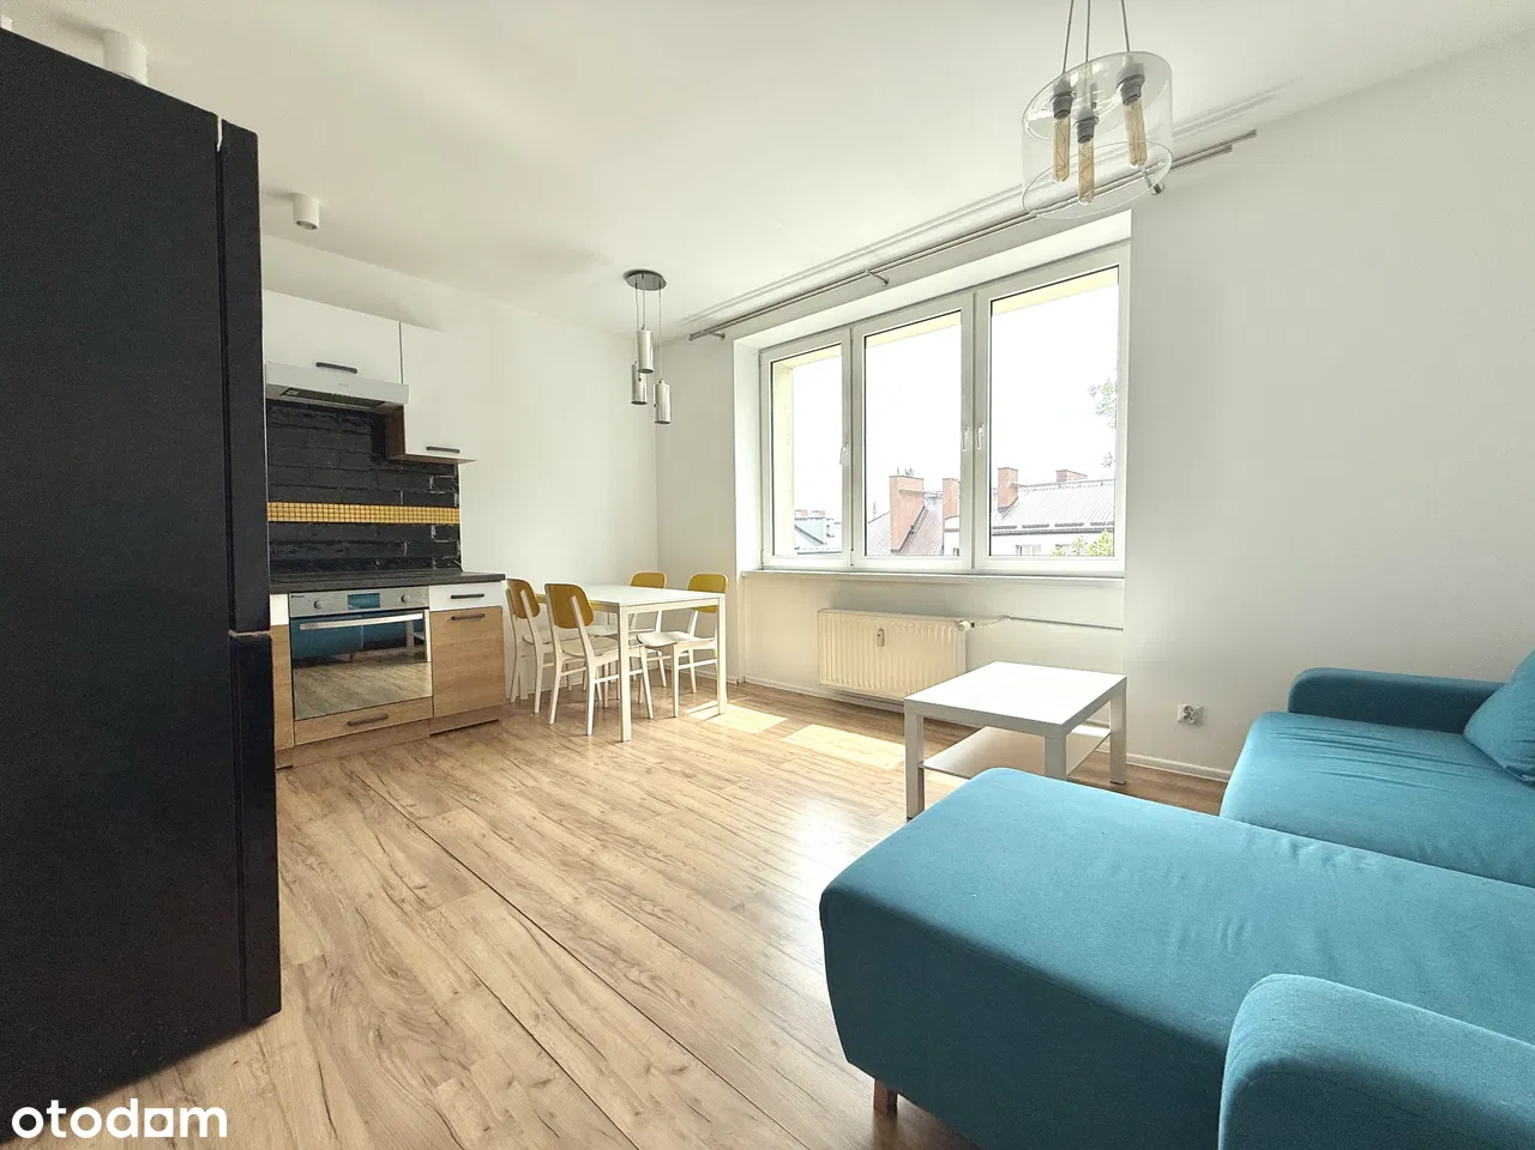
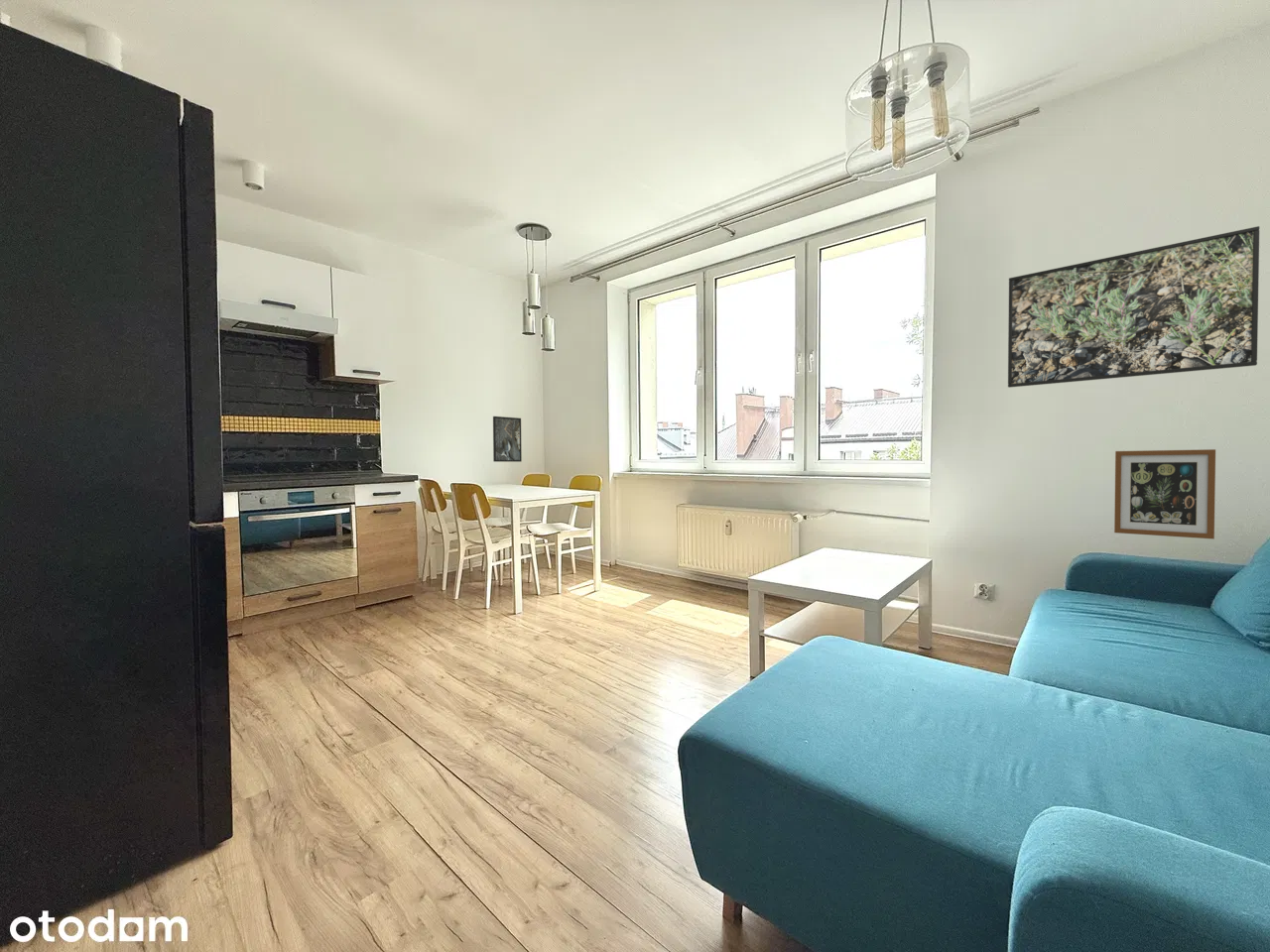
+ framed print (1118, 316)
+ wall art (1162, 493)
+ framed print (507, 439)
